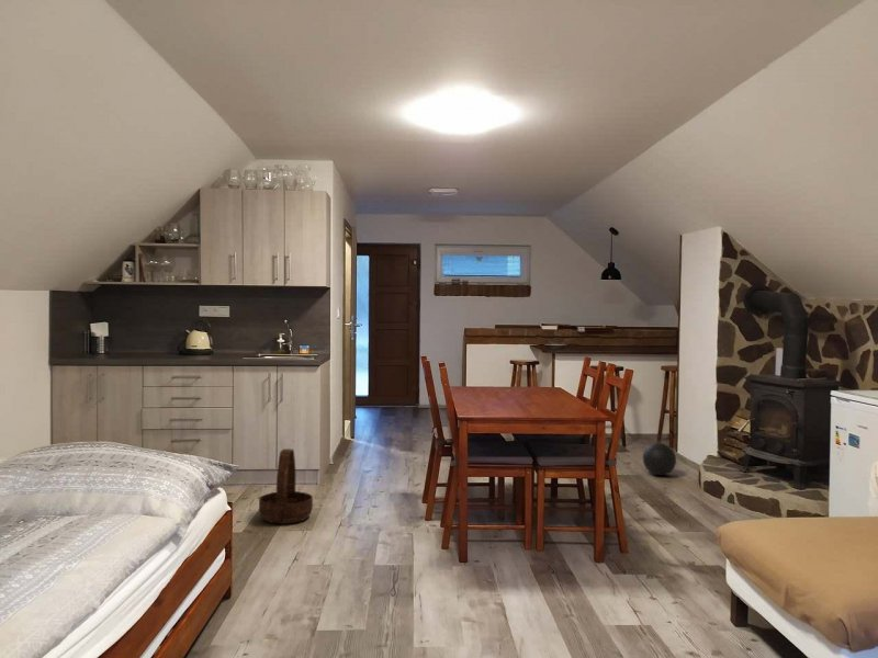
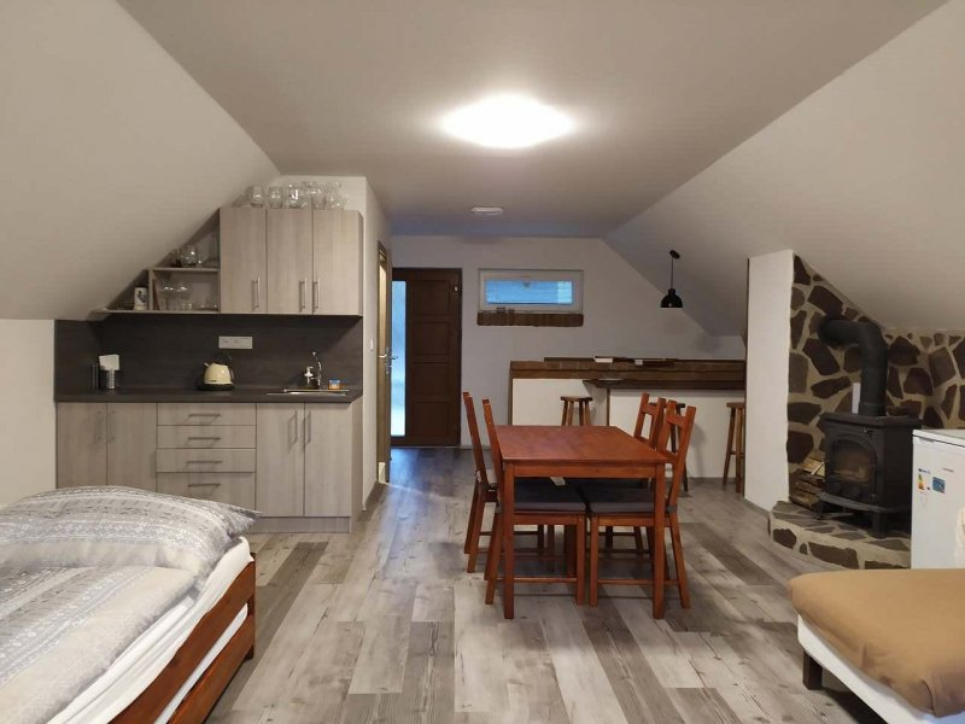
- ball (658, 458)
- basket (285, 484)
